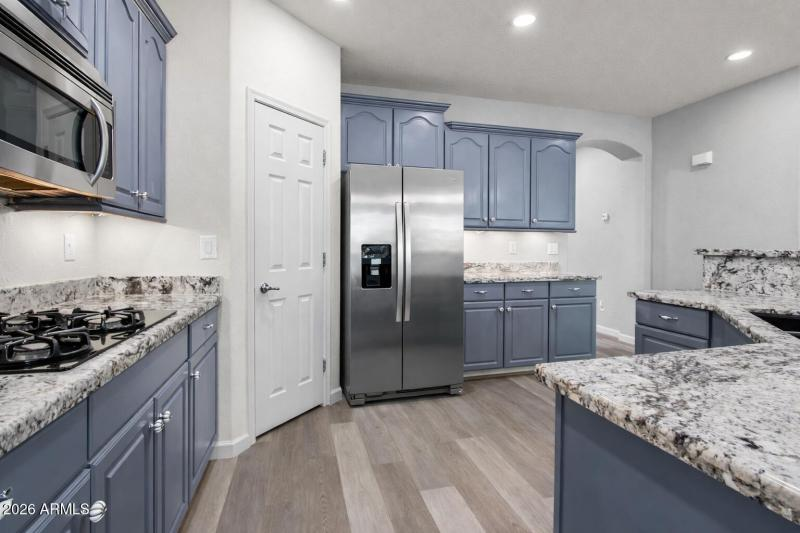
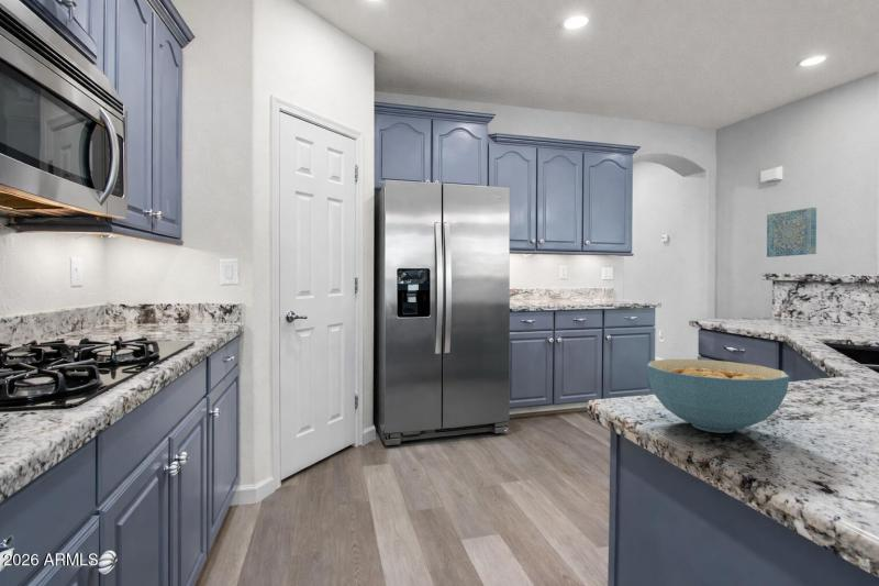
+ cereal bowl (712, 397)
+ wall art (790, 233)
